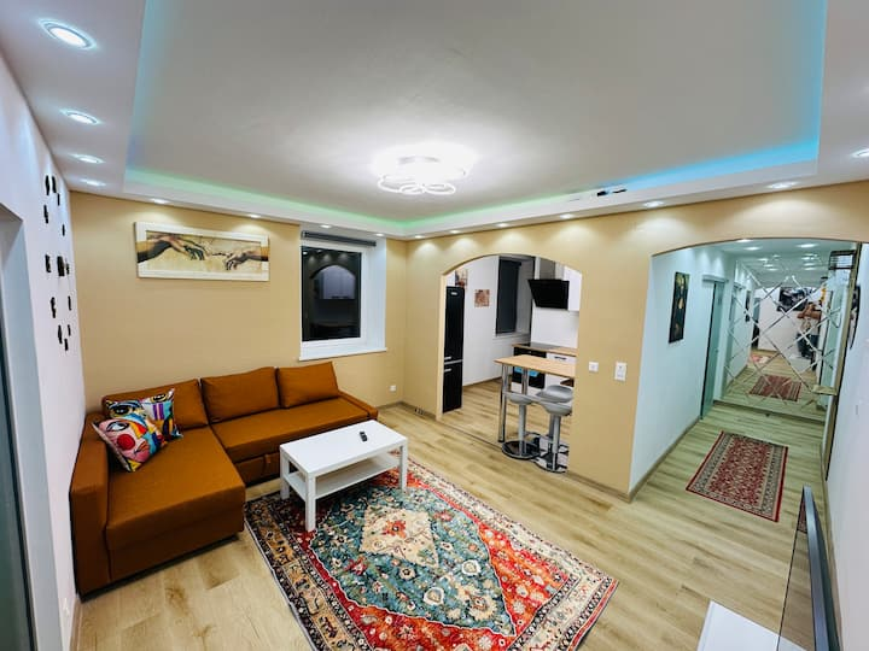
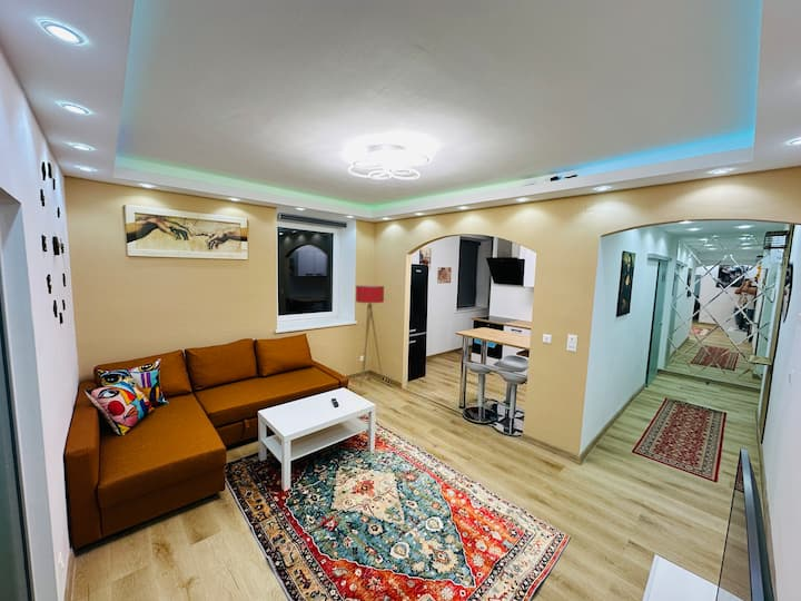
+ floor lamp (369, 335)
